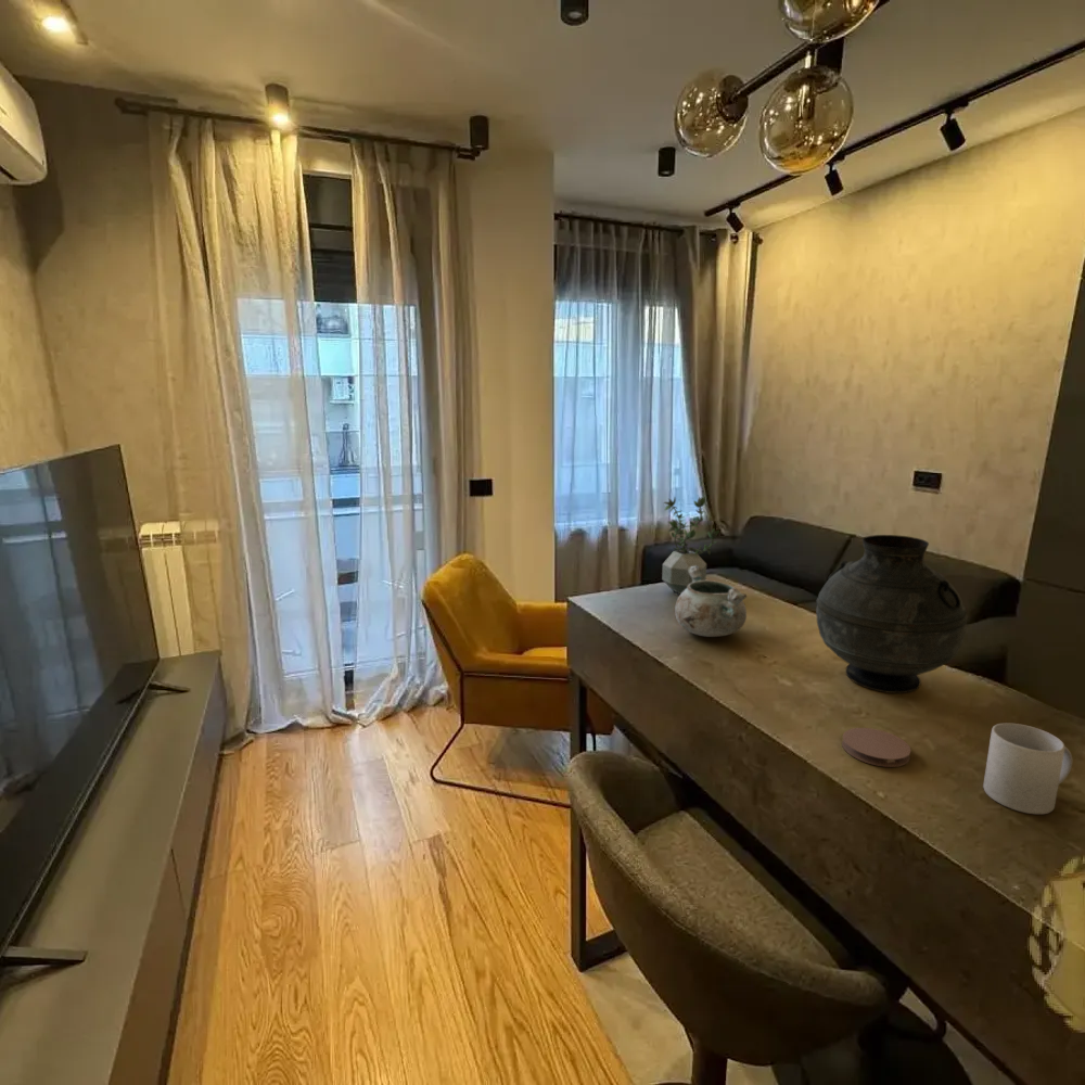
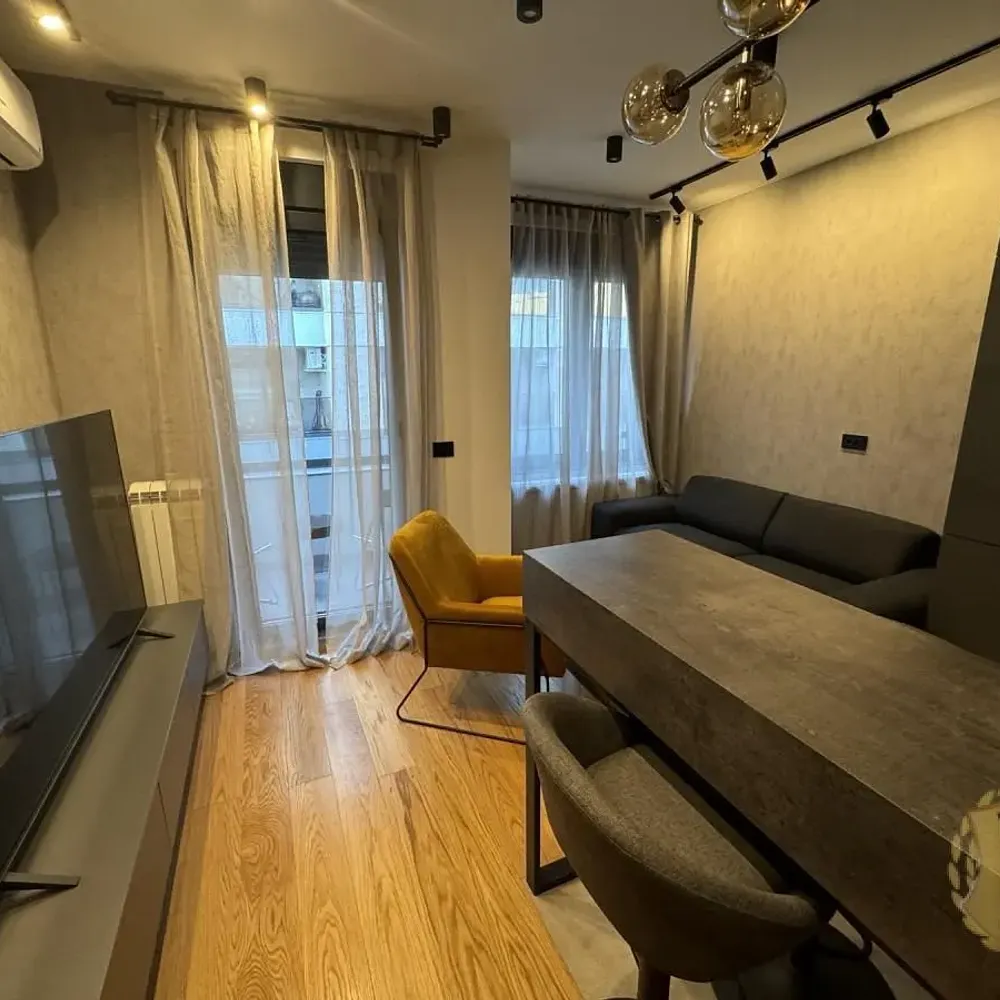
- decorative bowl (710, 604)
- potted plant (687, 545)
- vase (888, 611)
- coaster (875, 745)
- mug (1033, 766)
